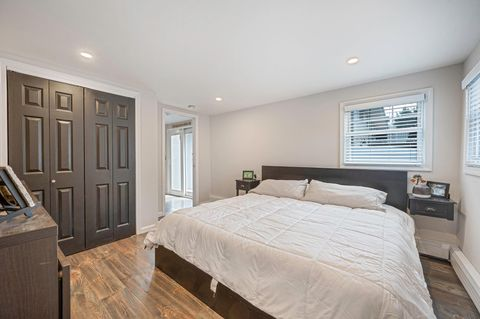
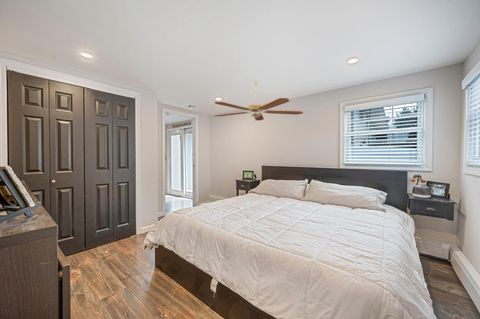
+ ceiling fan (255, 100)
